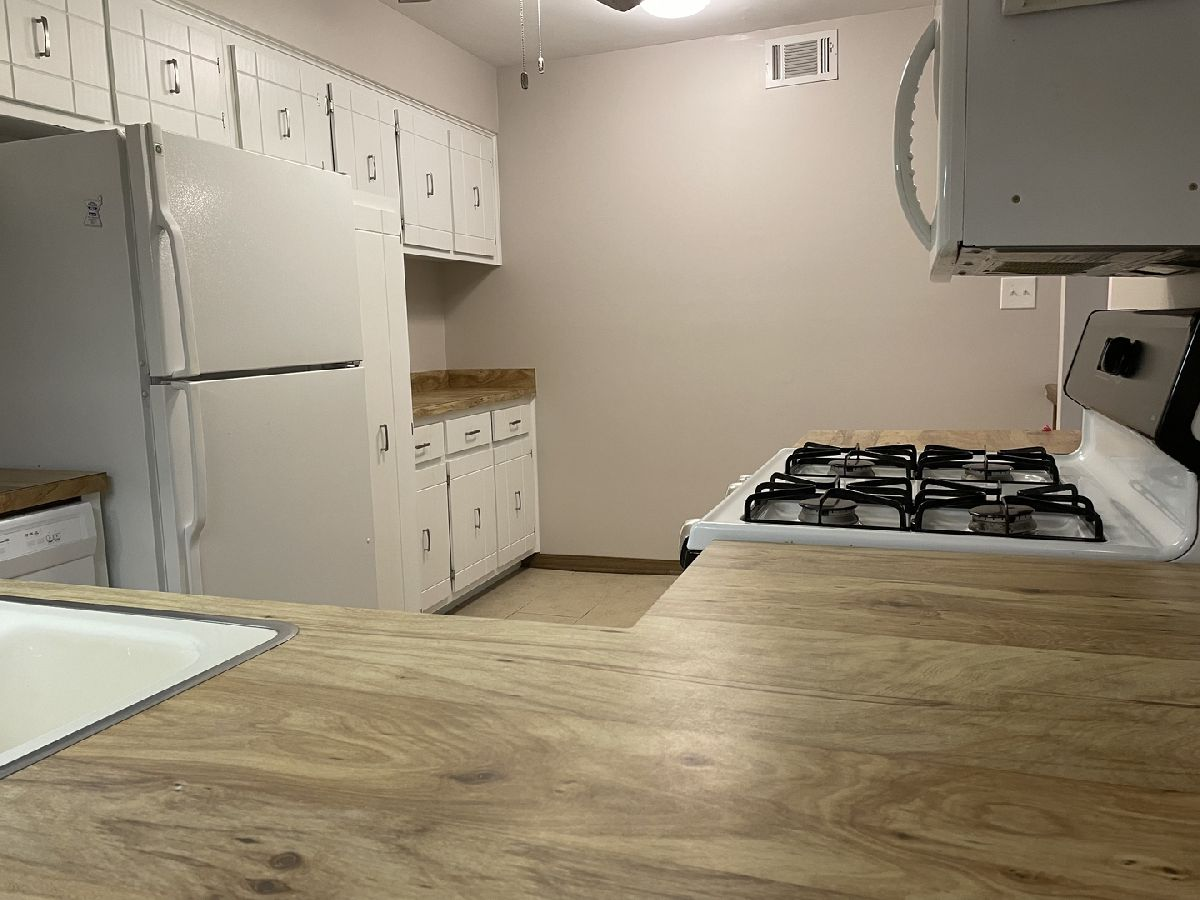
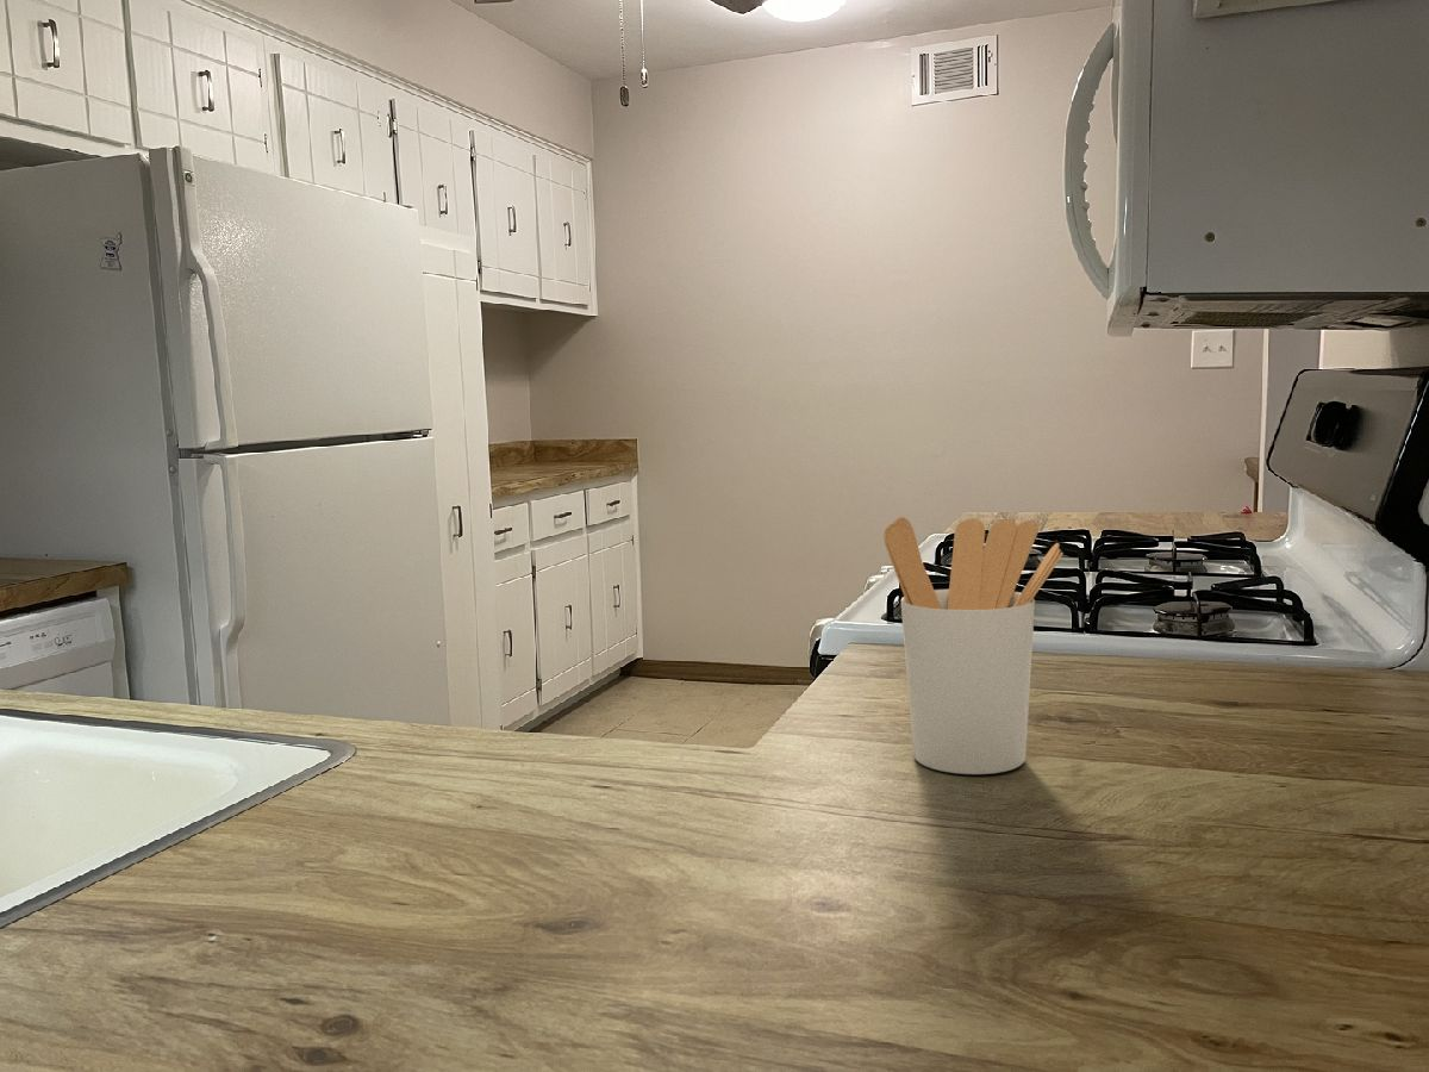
+ utensil holder (976, 632)
